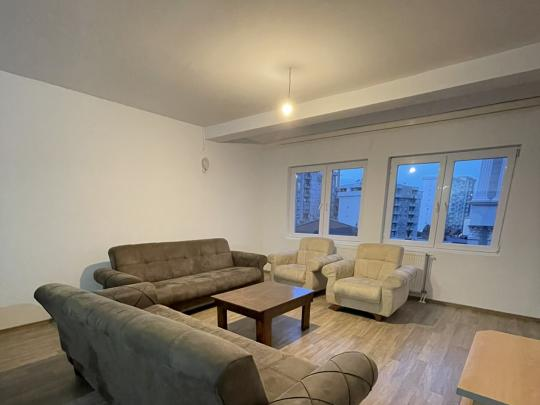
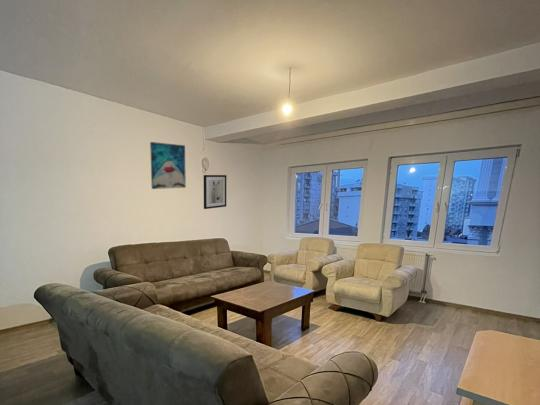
+ wall art (169, 166)
+ wall art (215, 191)
